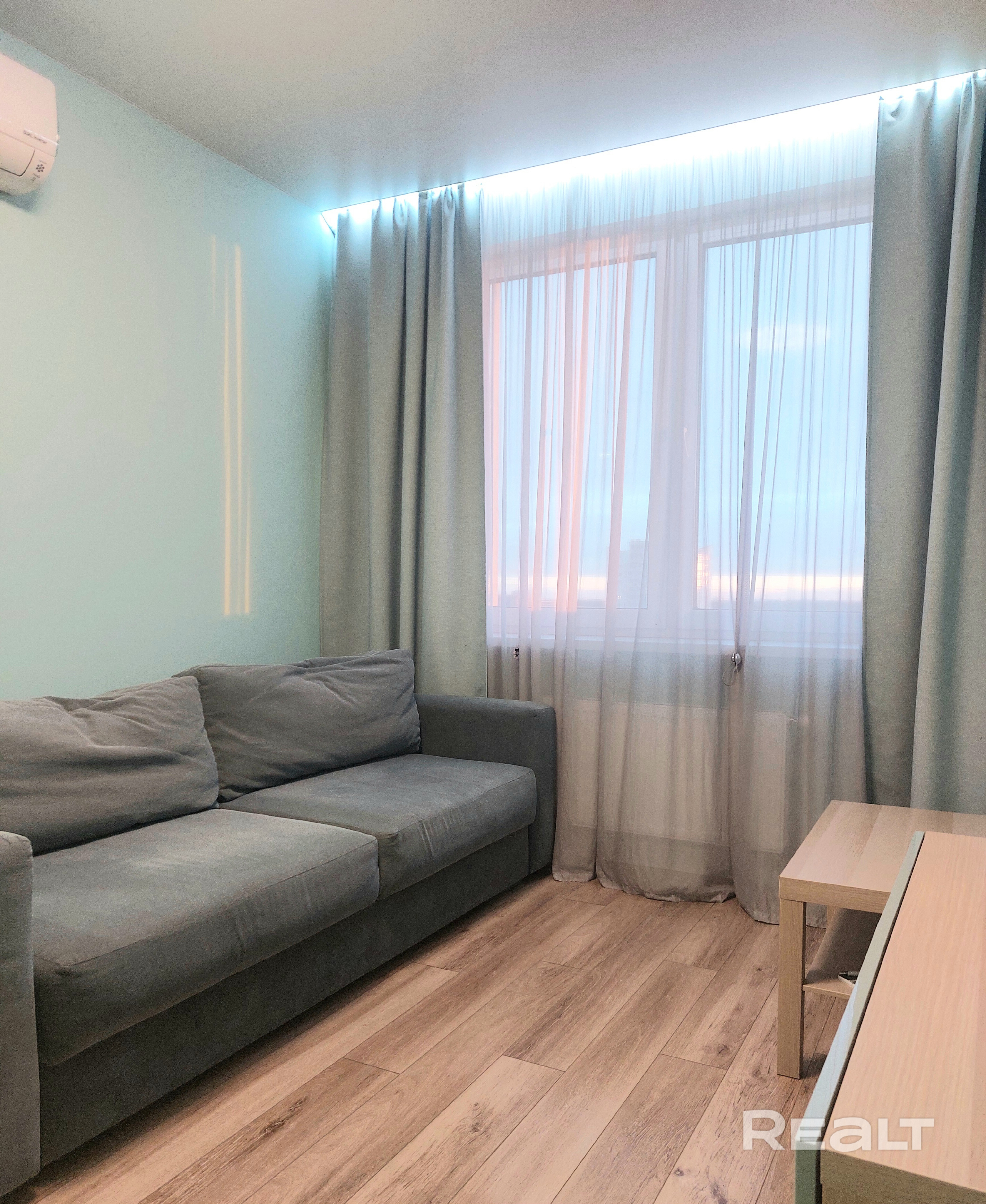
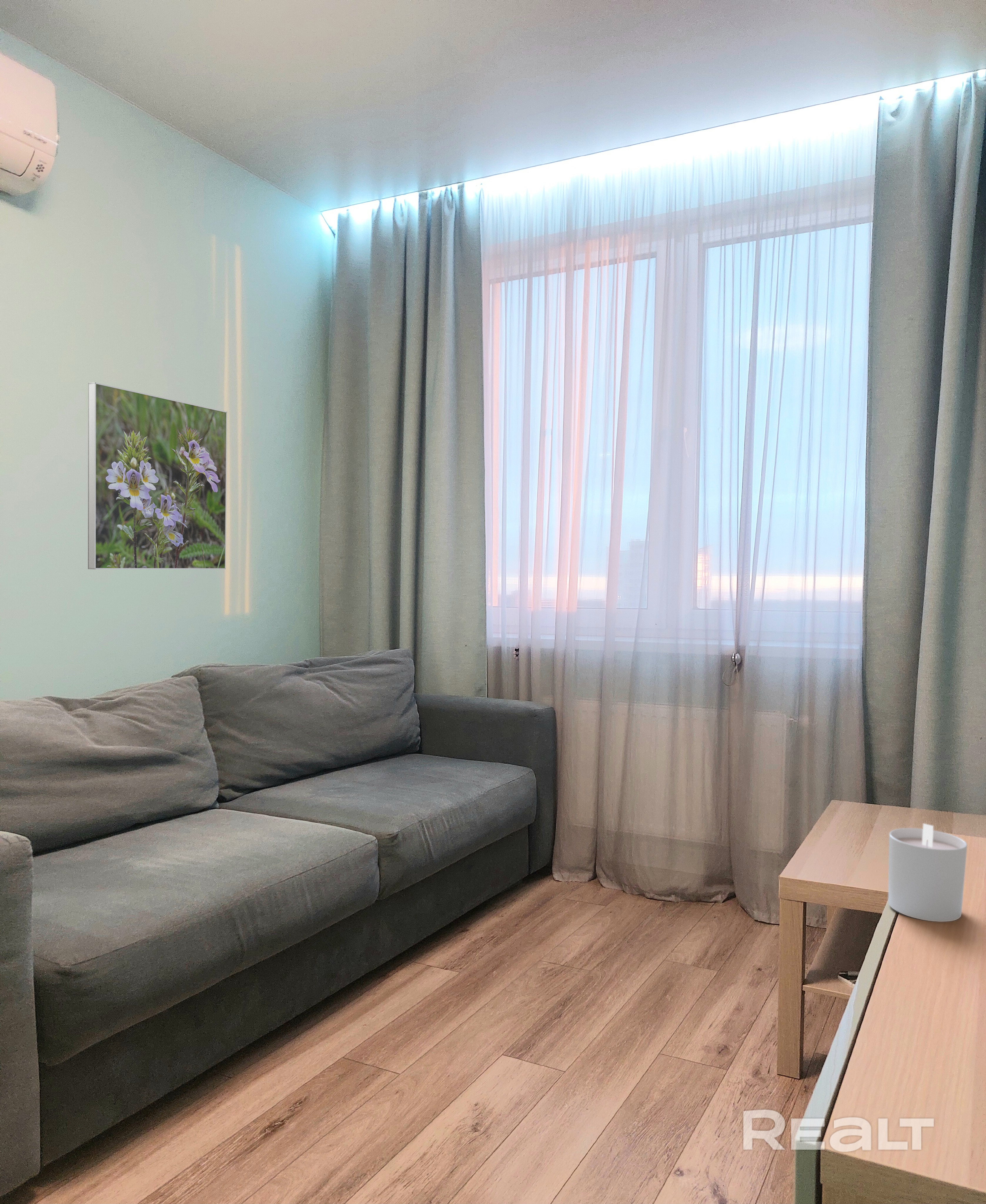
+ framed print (163, 484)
+ candle (926, 867)
